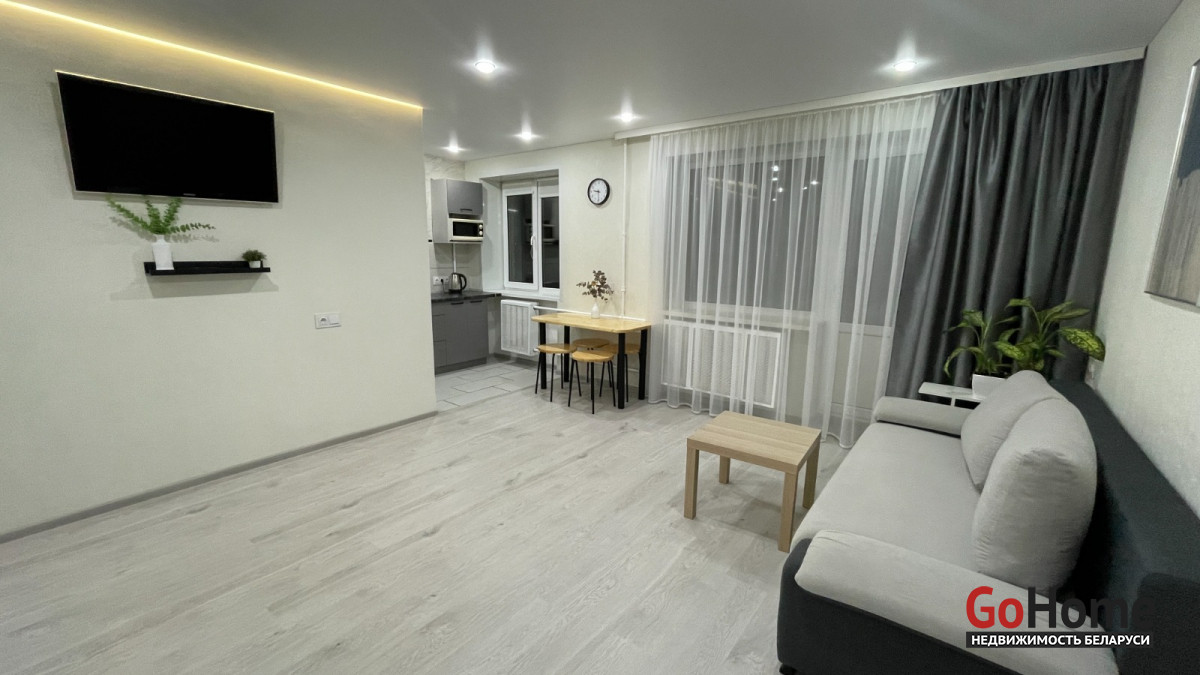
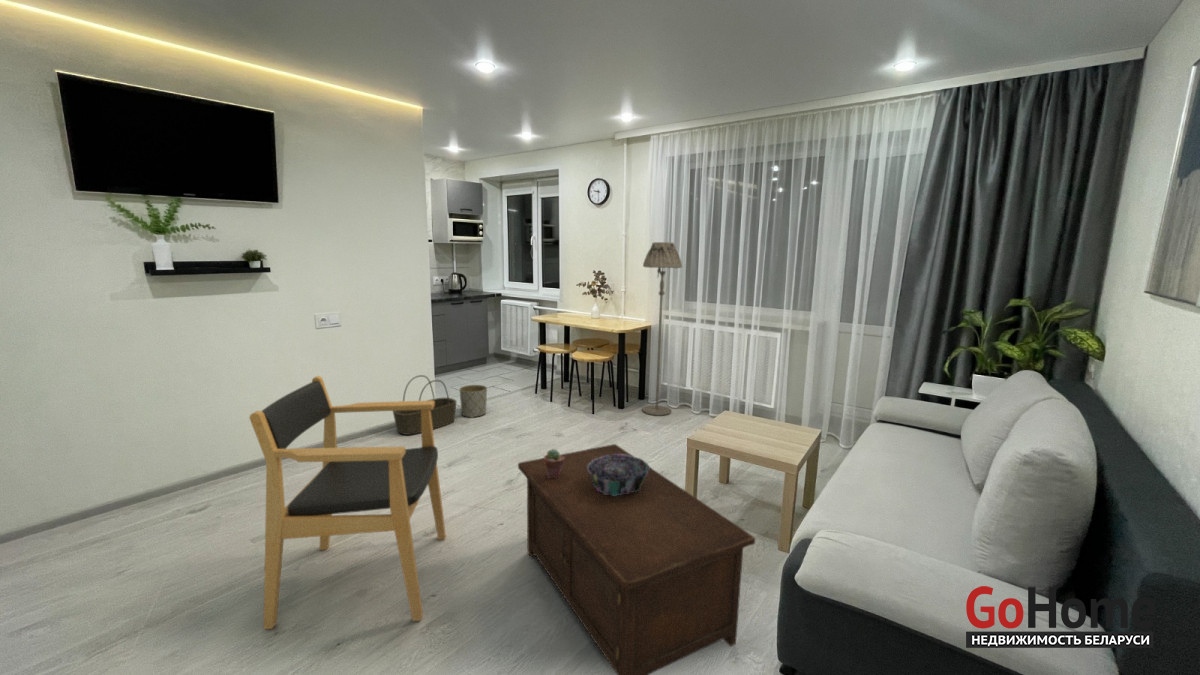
+ armchair (360, 487)
+ planter (473, 401)
+ basket (426, 400)
+ cabinet (617, 545)
+ potted succulent (553, 462)
+ decorative bowl (618, 475)
+ floor lamp (659, 329)
